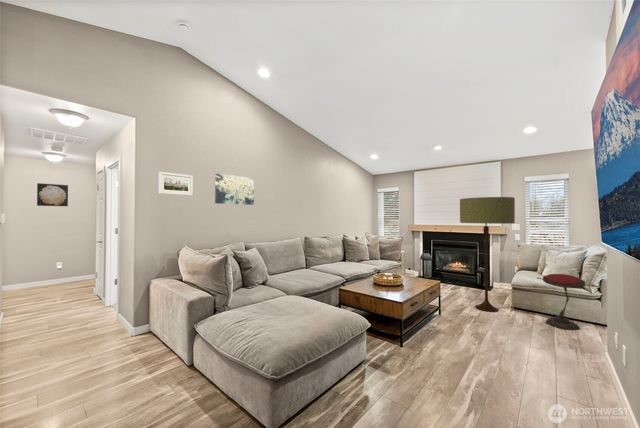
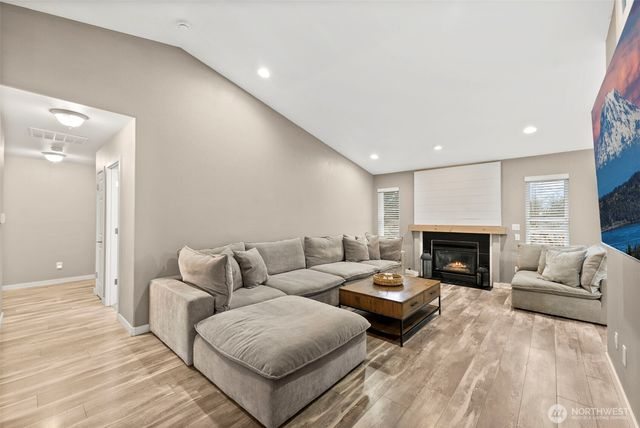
- wall art (52, 195)
- side table (566, 300)
- floor lamp (486, 253)
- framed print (176, 184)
- wall art (235, 190)
